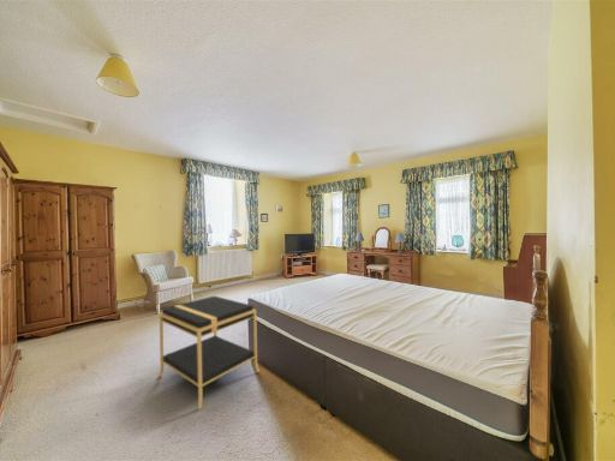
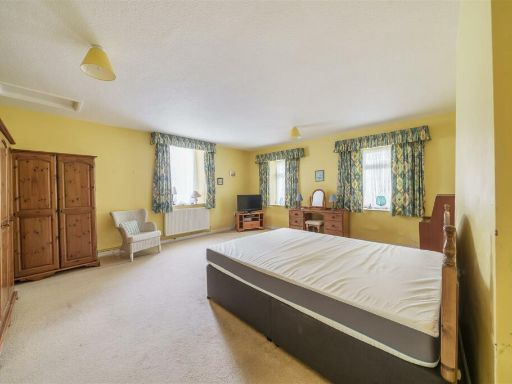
- nightstand (208, 341)
